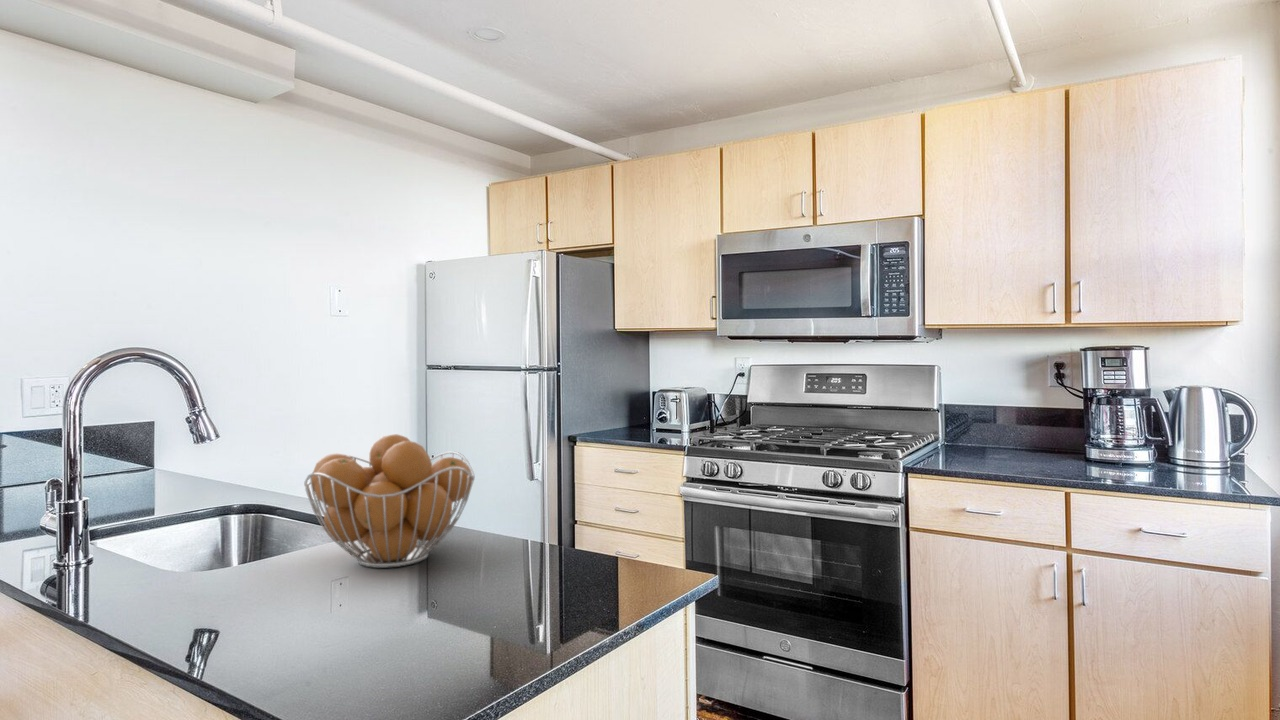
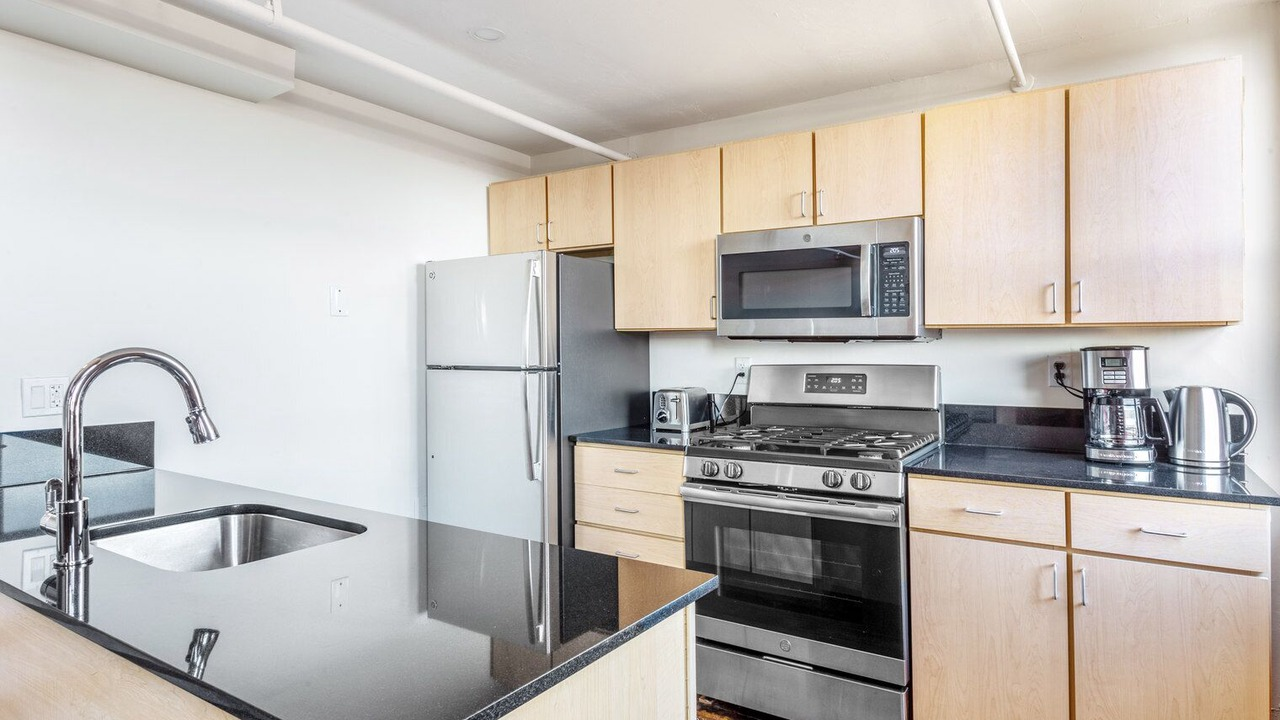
- fruit basket (392, 497)
